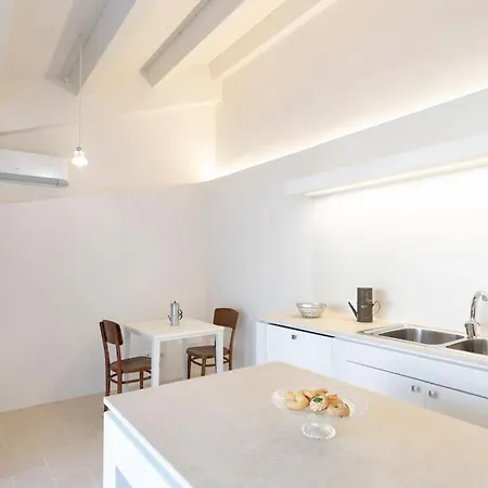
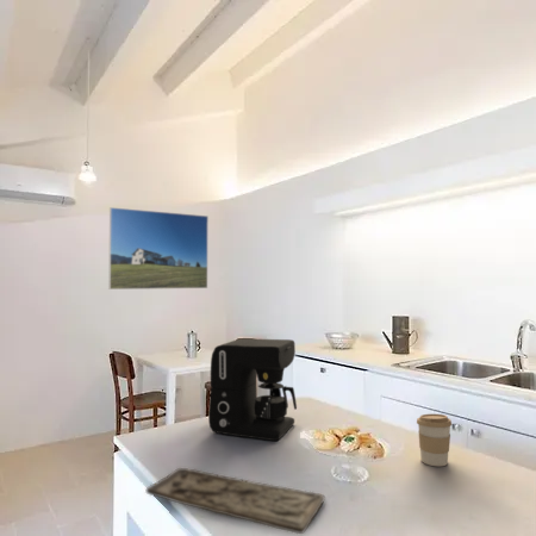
+ cutting board (233, 494)
+ coffee maker (255, 385)
+ coffee cup (434, 437)
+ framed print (161, 250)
